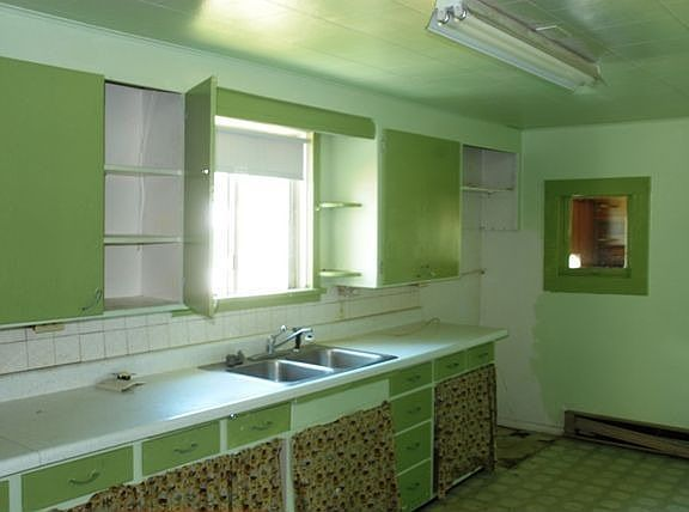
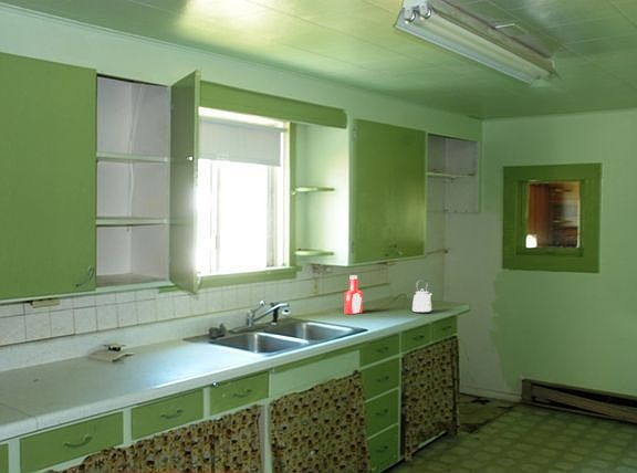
+ kettle (424, 295)
+ soap bottle (353, 294)
